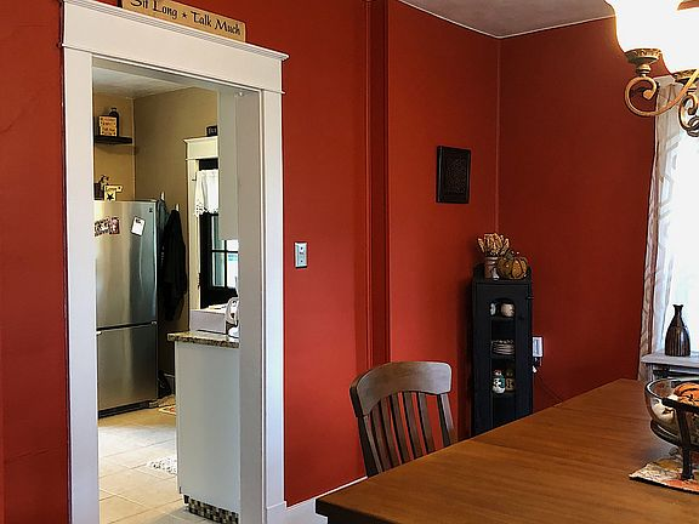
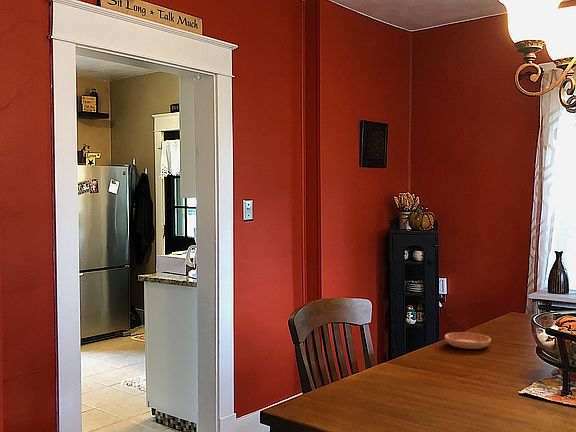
+ saucer (467, 340)
